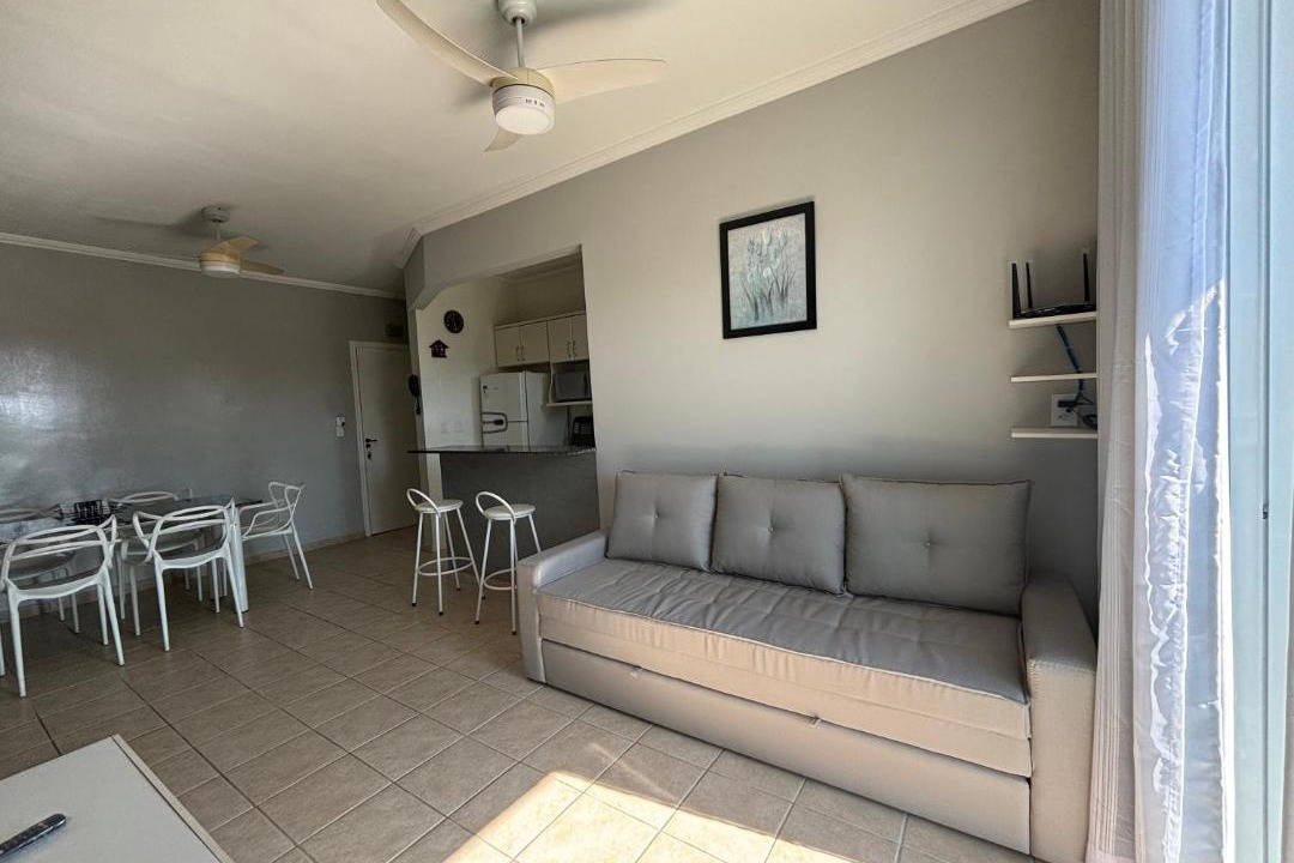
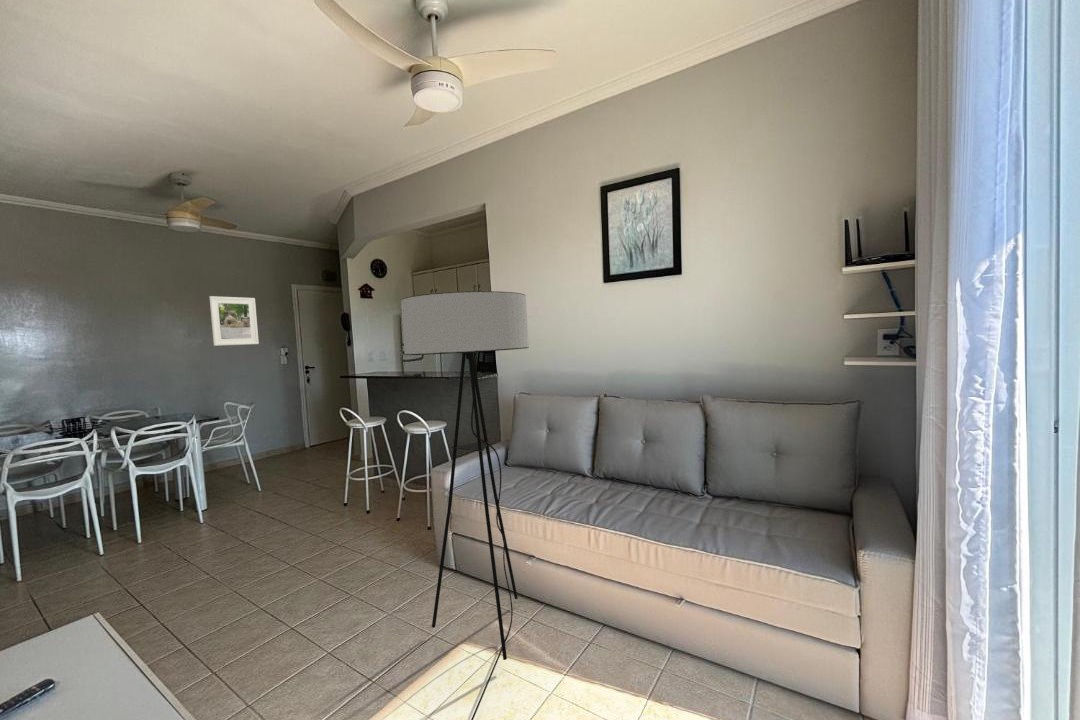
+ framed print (234, 321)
+ floor lamp (453, 479)
